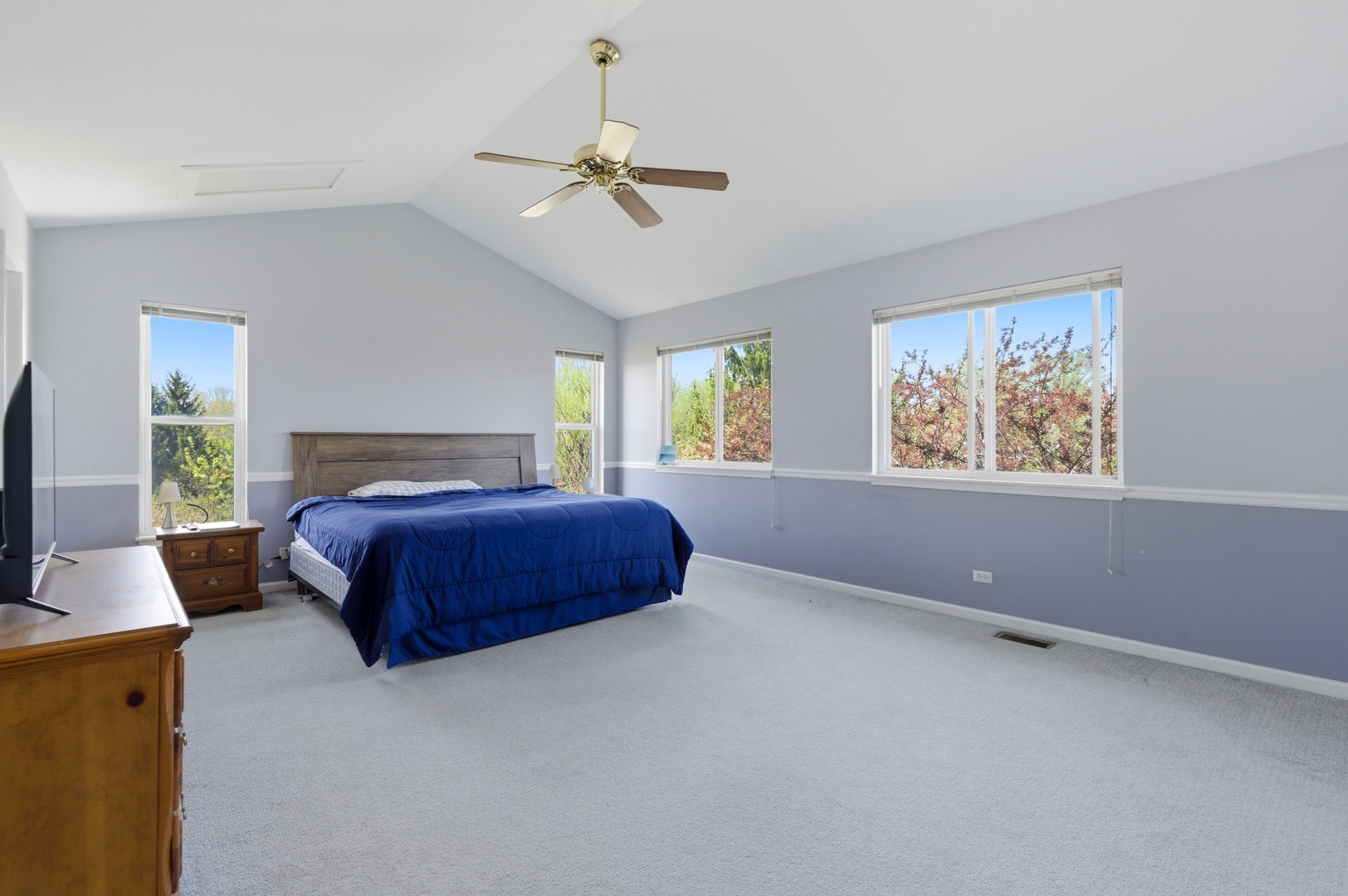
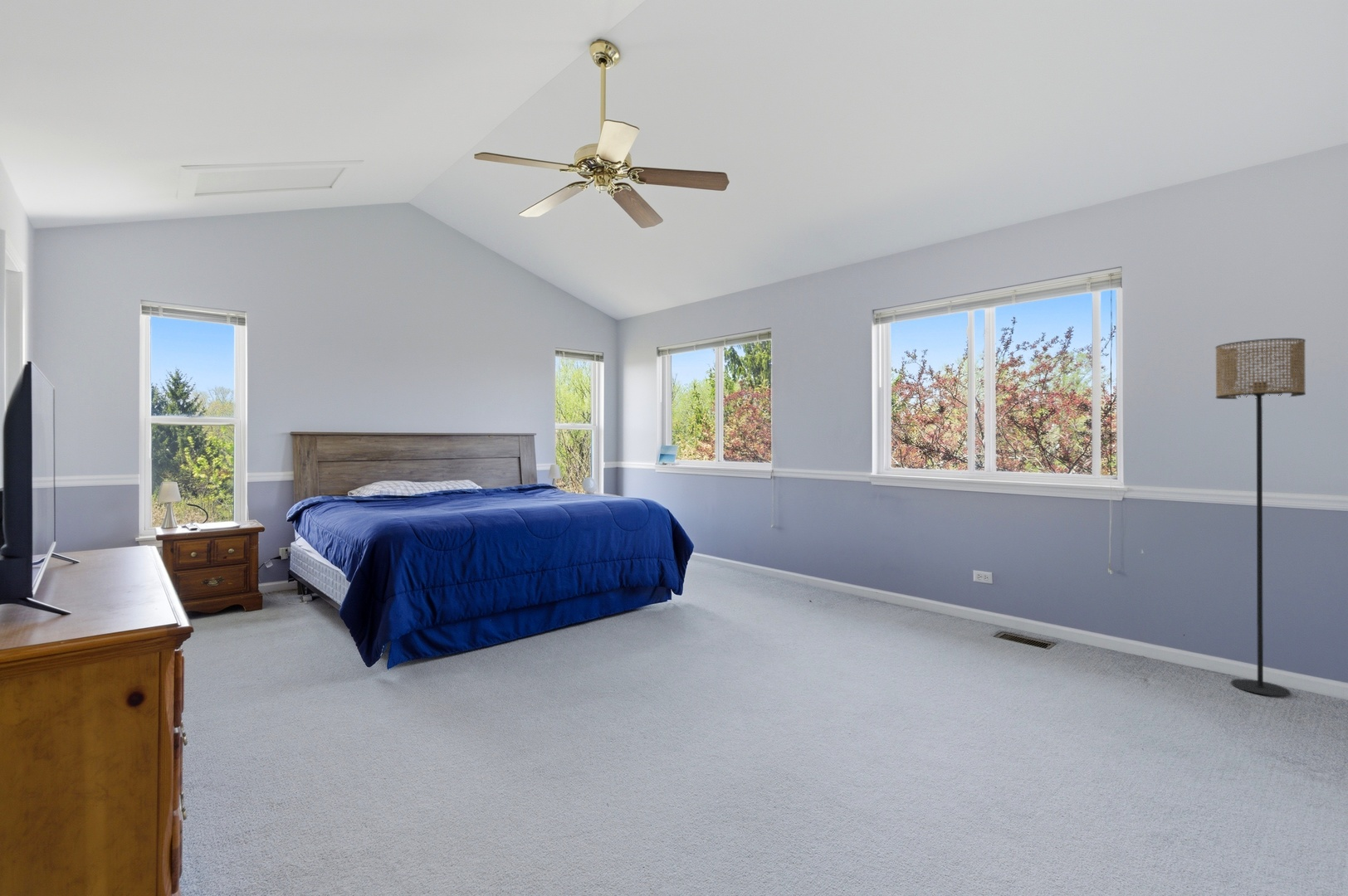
+ floor lamp (1259, 515)
